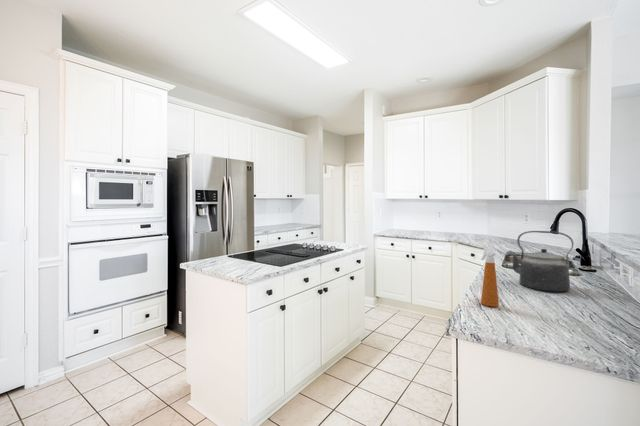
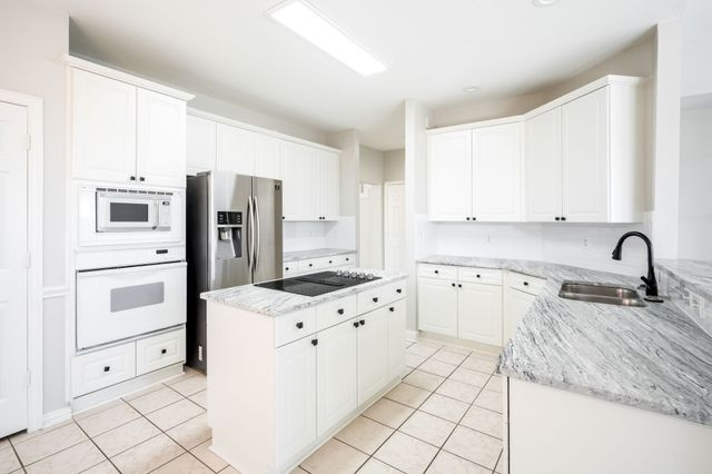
- spray bottle (487, 274)
- kettle (538, 258)
